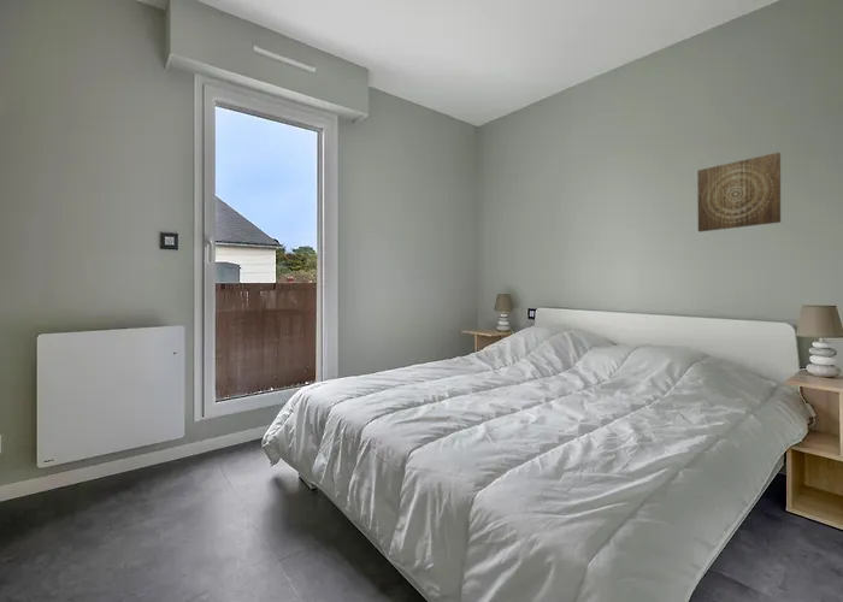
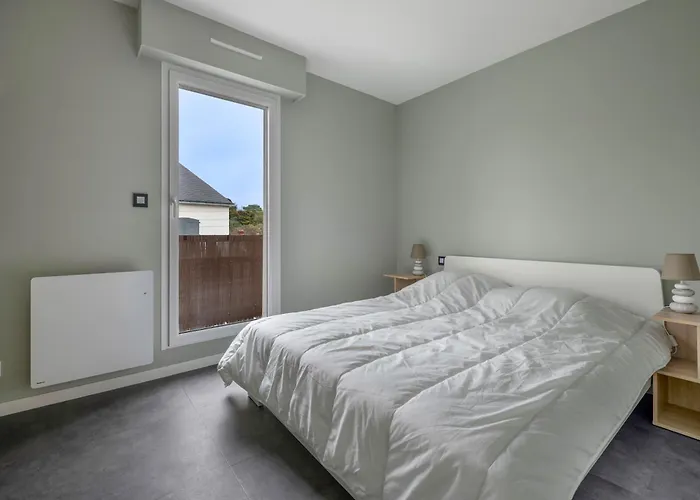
- wall art (736, 194)
